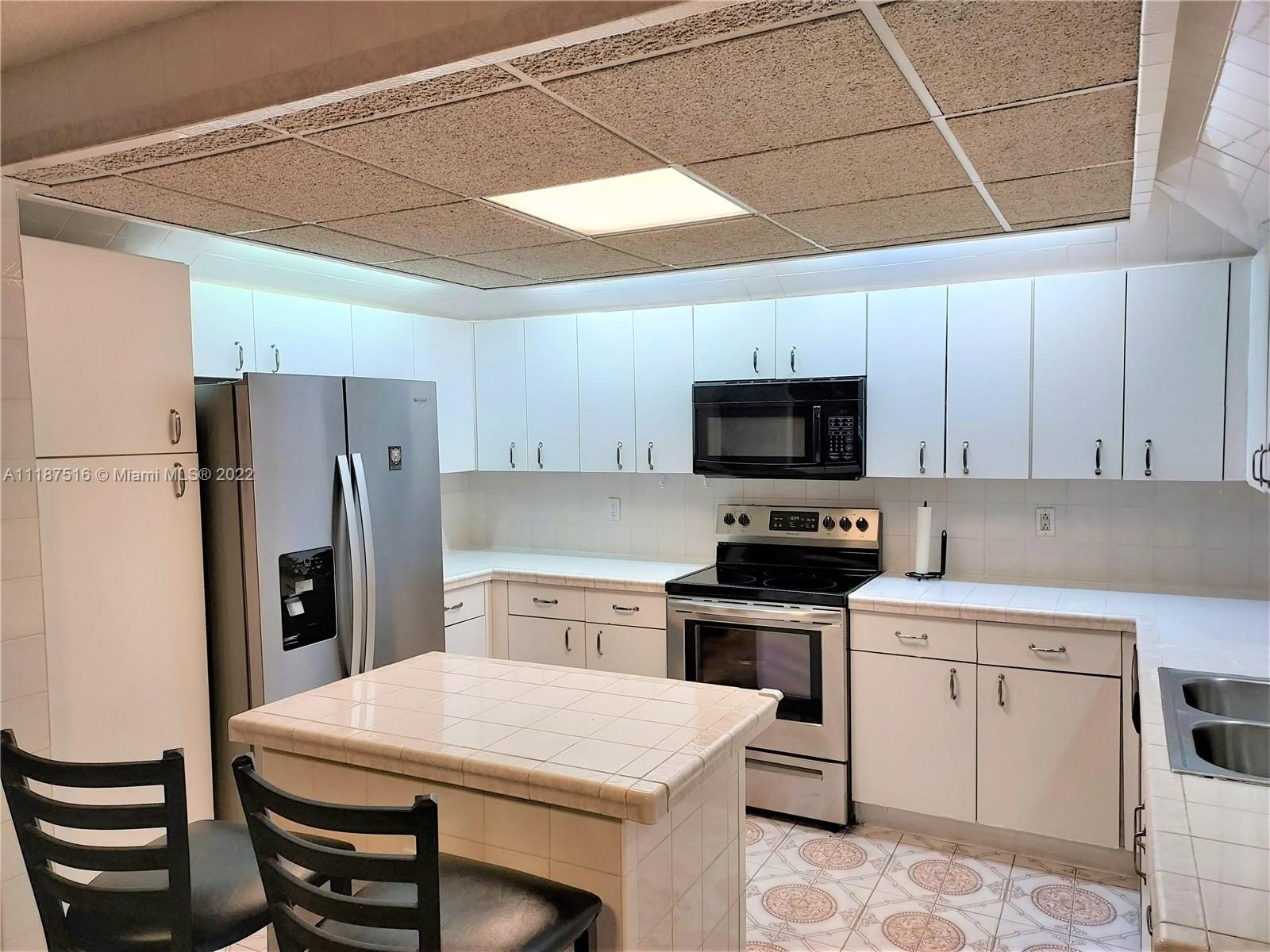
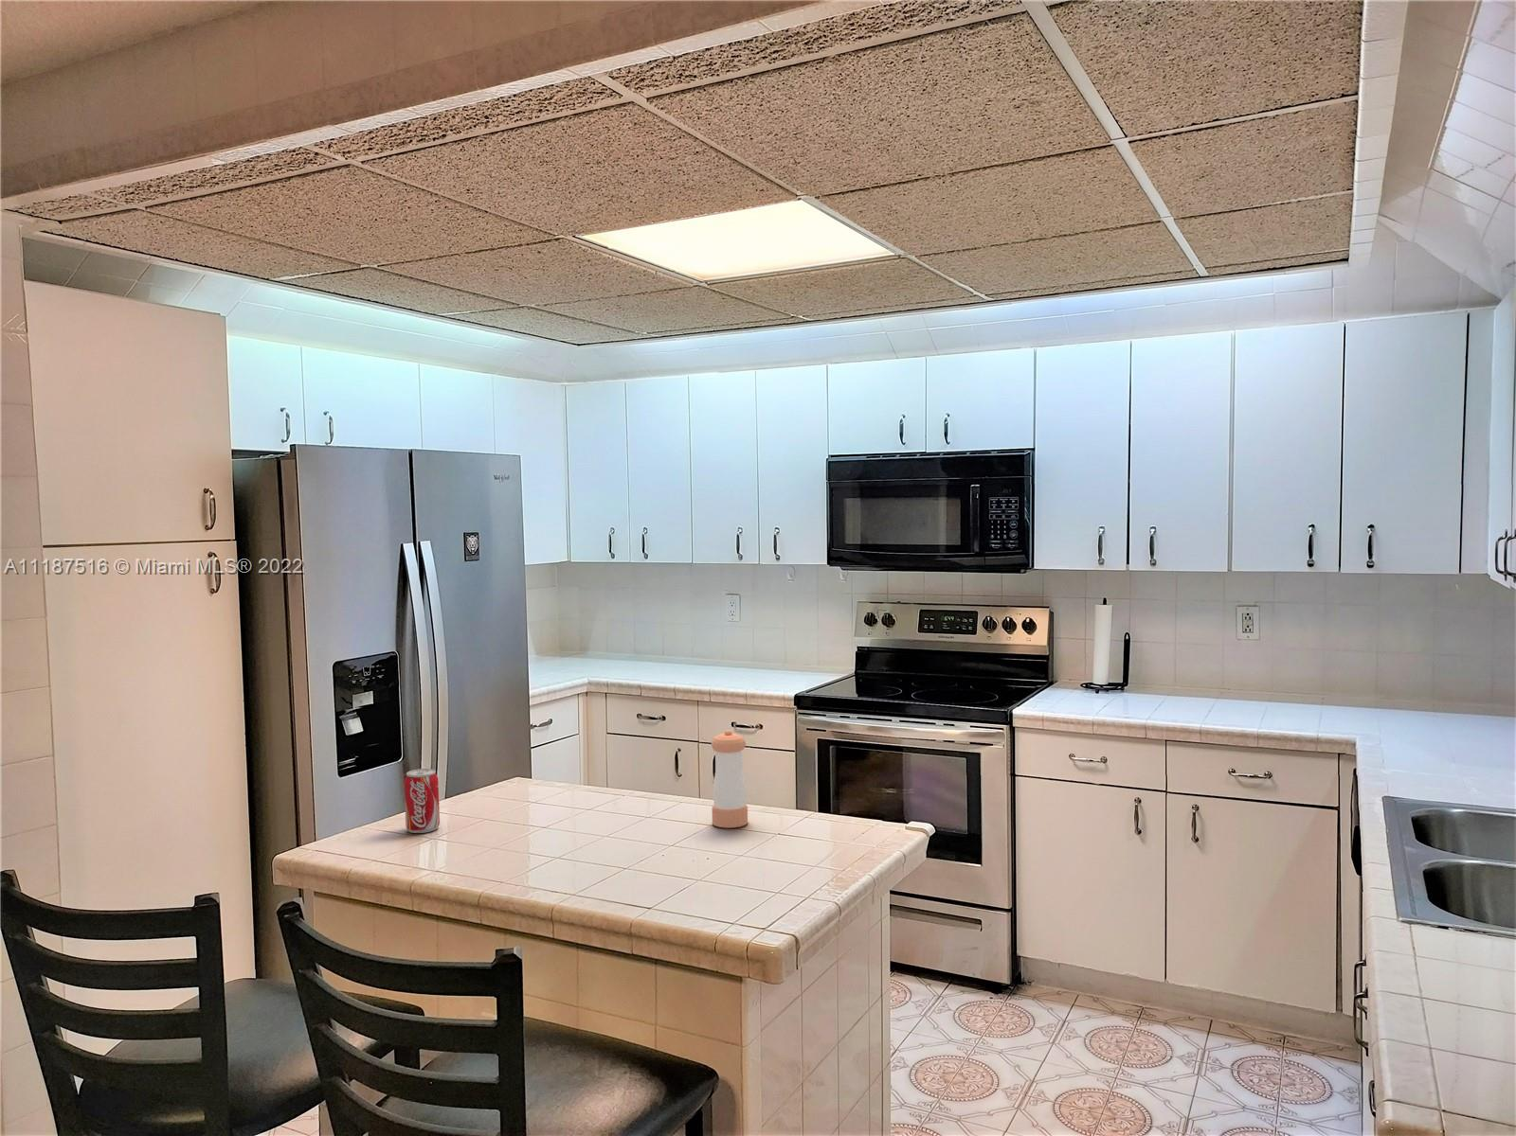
+ pepper shaker (728, 777)
+ beverage can (421, 799)
